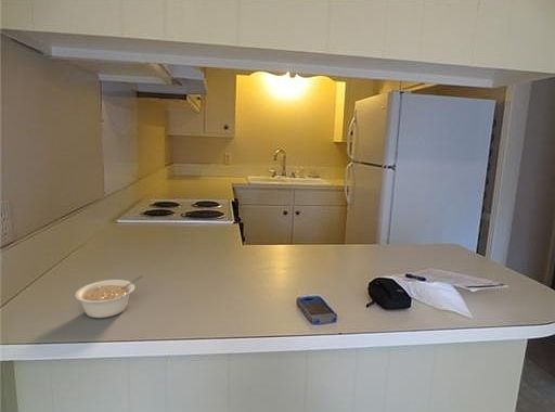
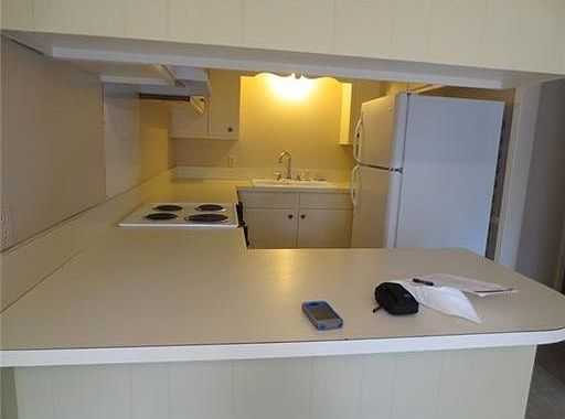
- legume (107, 296)
